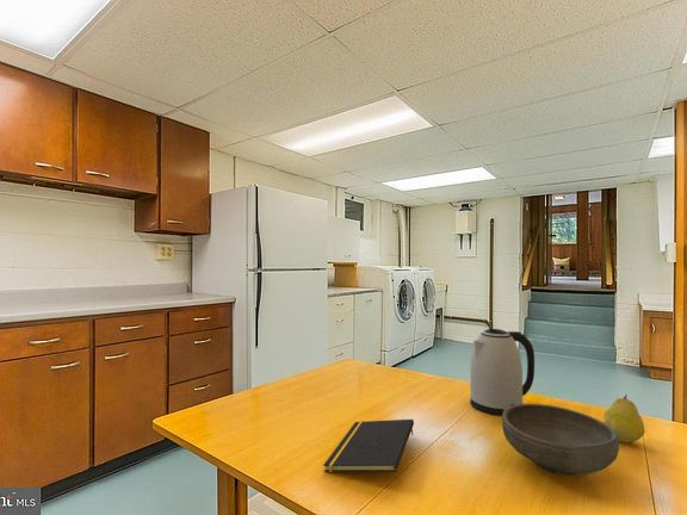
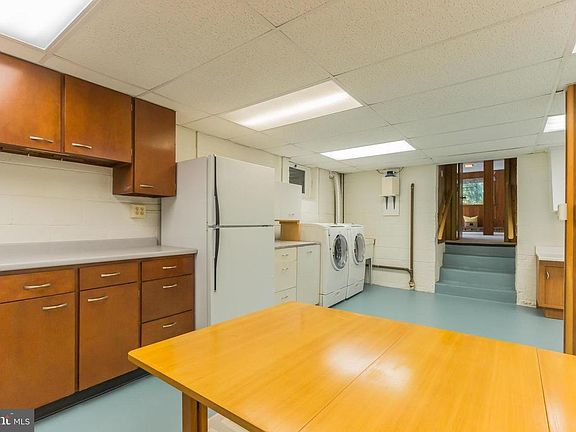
- notepad (372, 442)
- fruit (624, 417)
- kettle (503, 366)
- bowl (556, 442)
